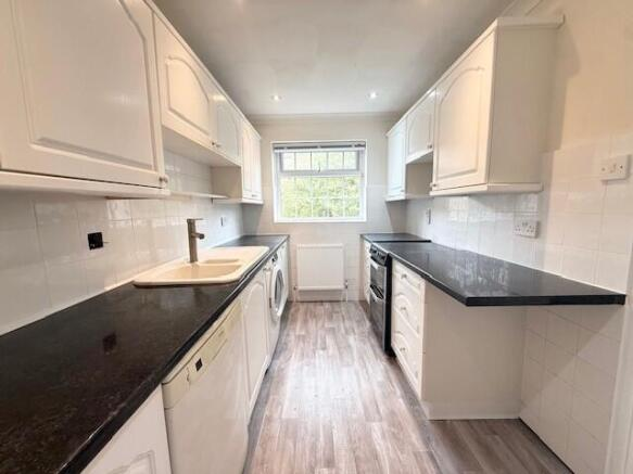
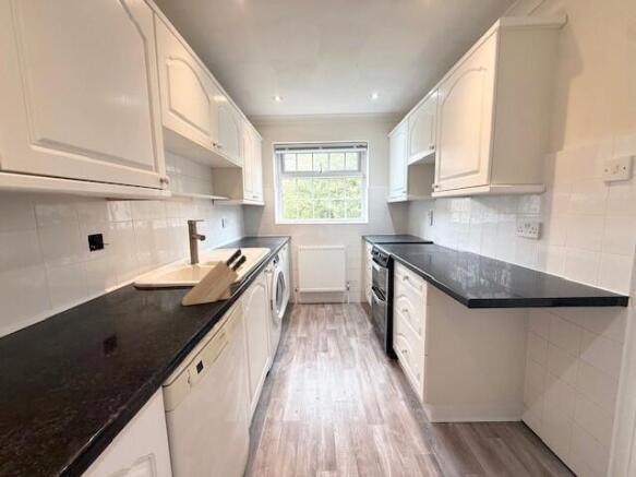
+ knife block (215, 274)
